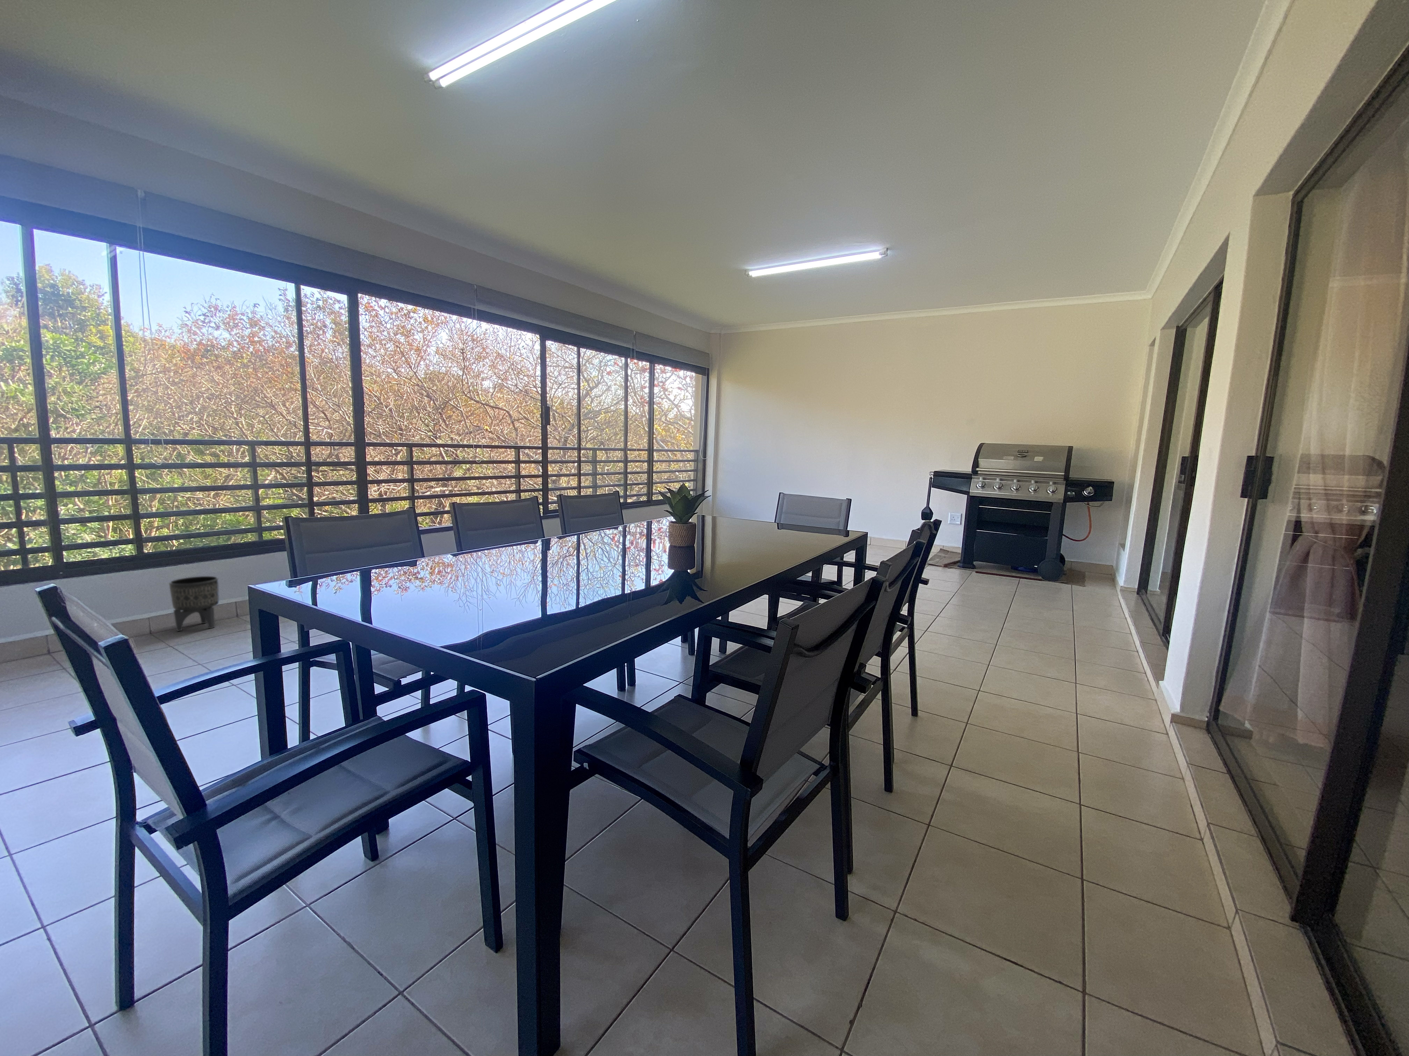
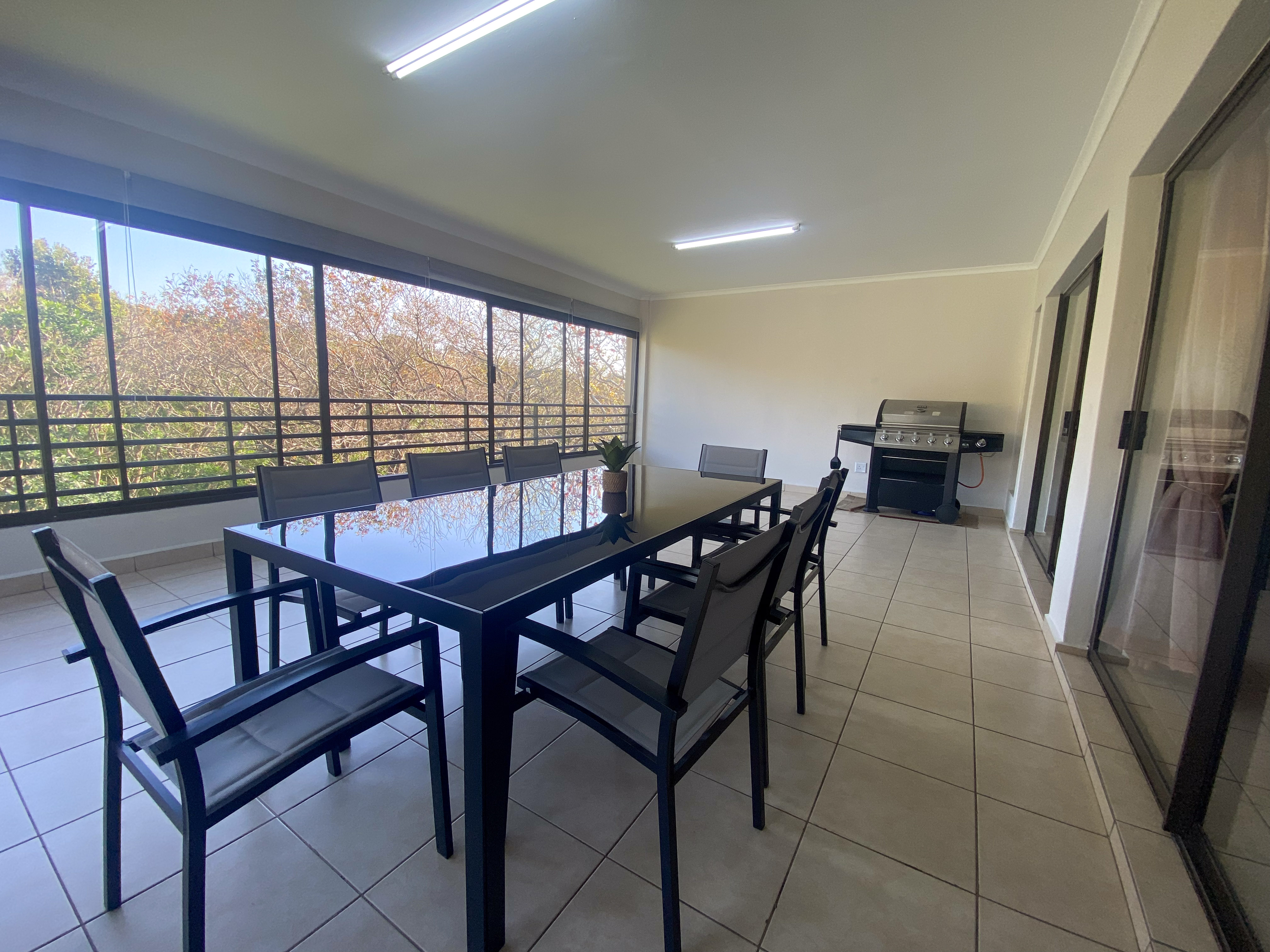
- planter (196, 603)
